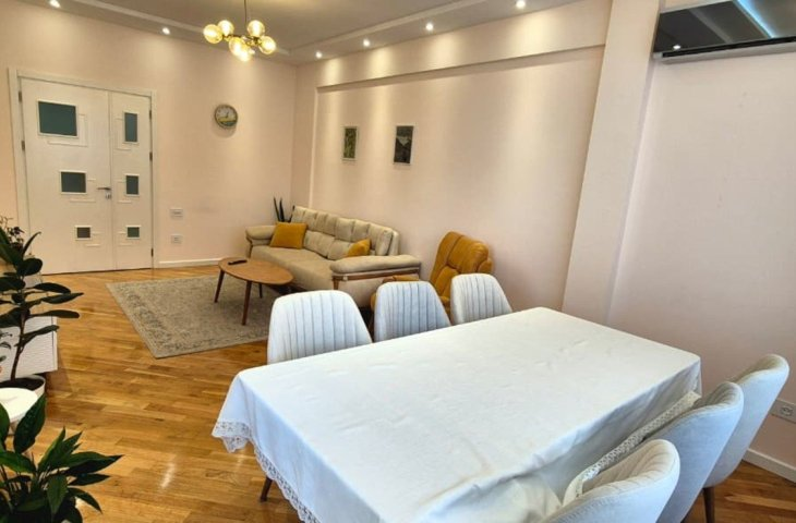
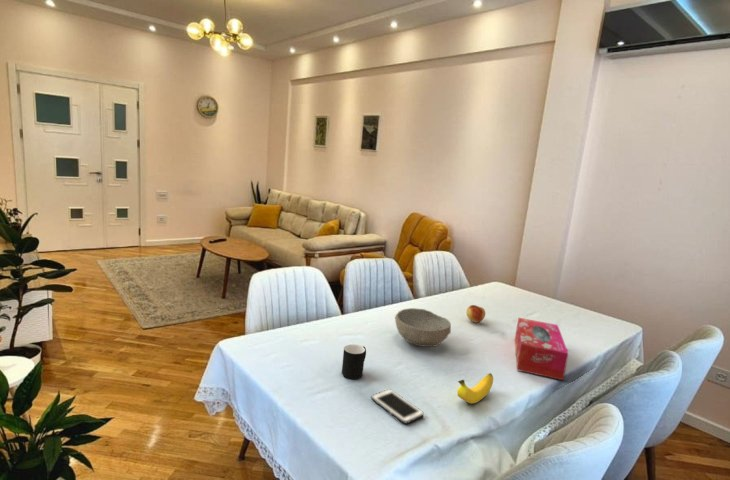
+ cell phone (396, 405)
+ banana (475, 386)
+ tissue box (538, 346)
+ cup (356, 359)
+ fruit (475, 313)
+ bowl (422, 329)
